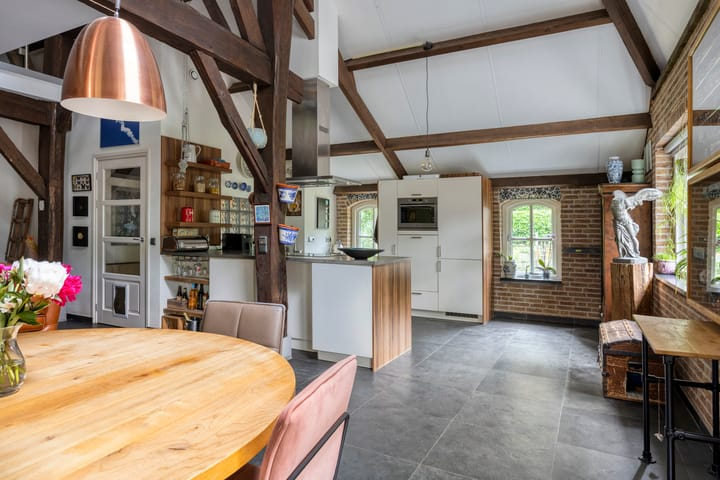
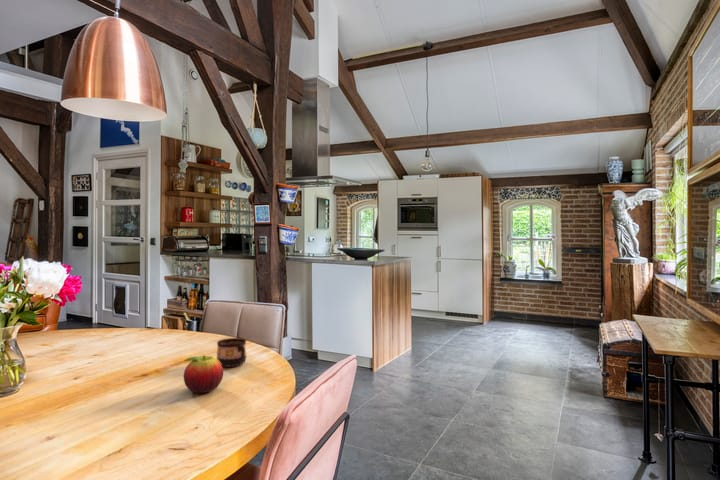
+ cup (231, 352)
+ fruit (203, 372)
